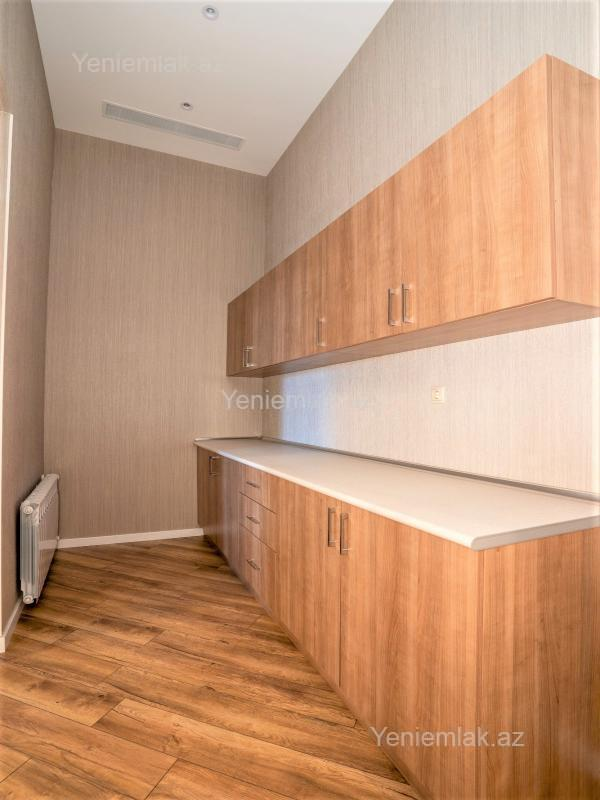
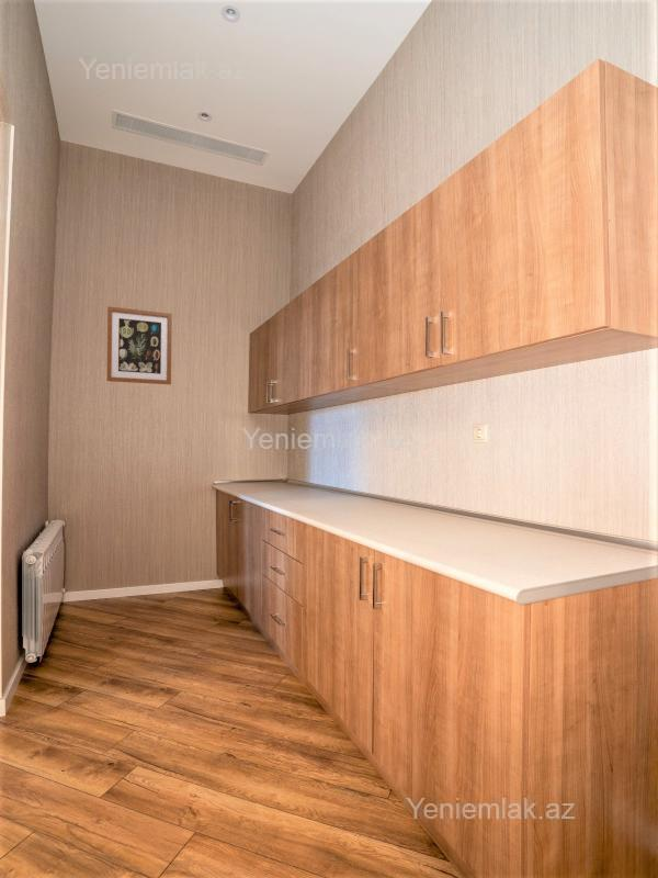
+ wall art (139, 346)
